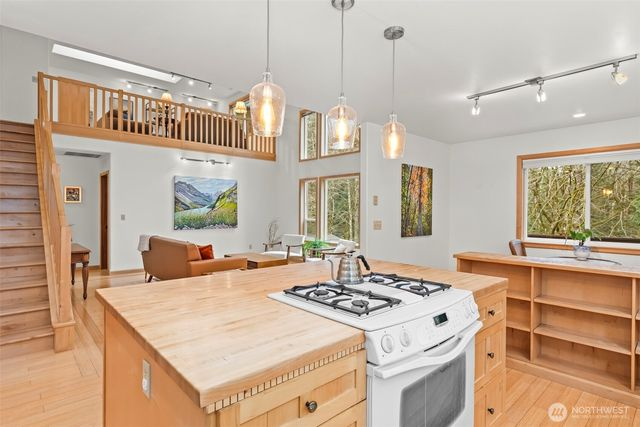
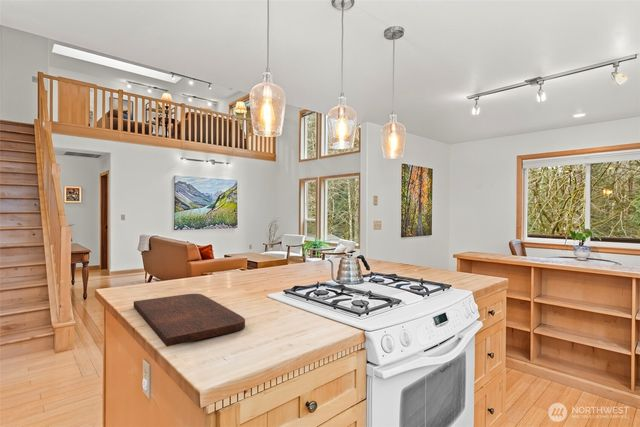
+ cutting board (186, 313)
